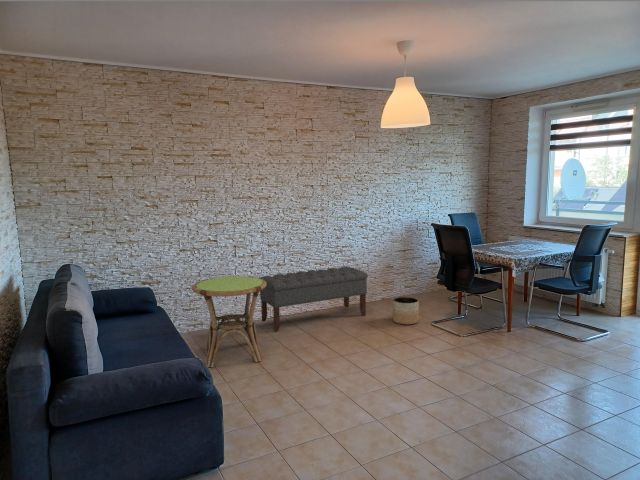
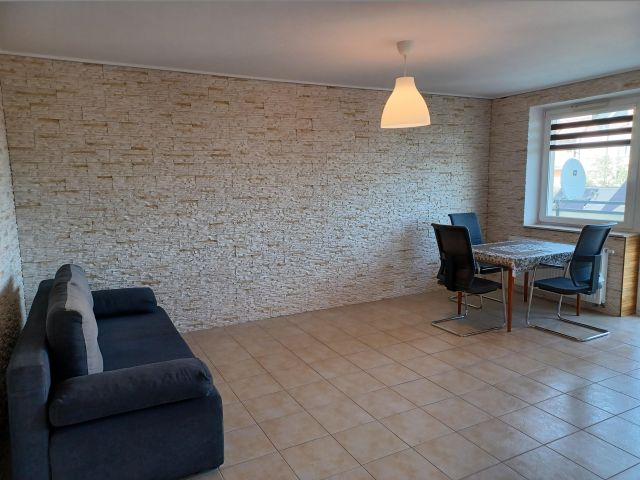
- bench (314, 295)
- side table (230, 319)
- planter (405, 310)
